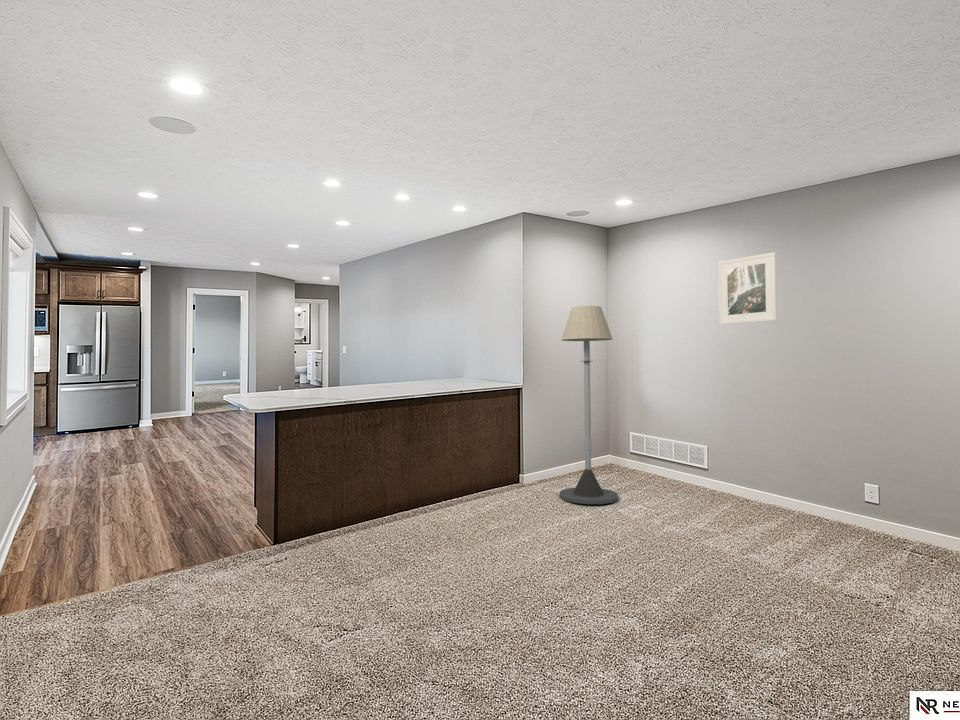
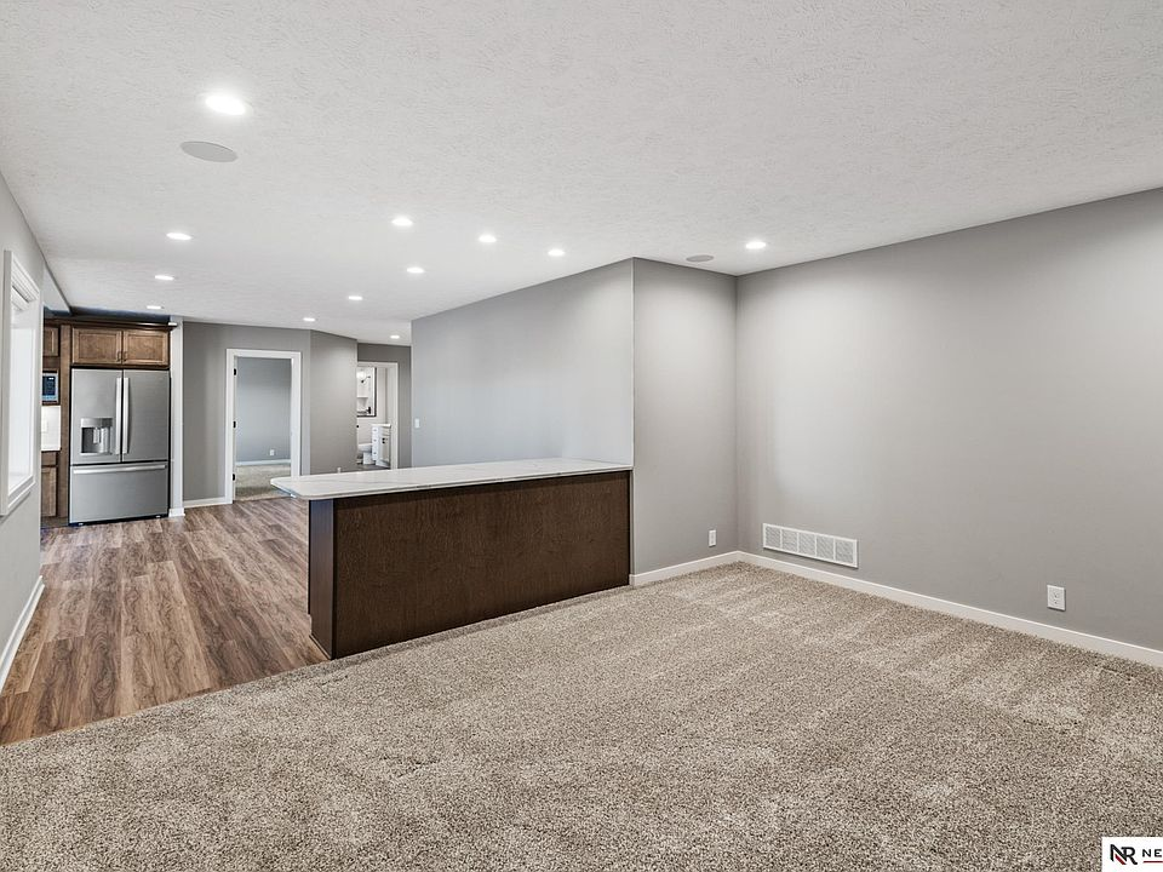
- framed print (746, 289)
- floor lamp (587, 401)
